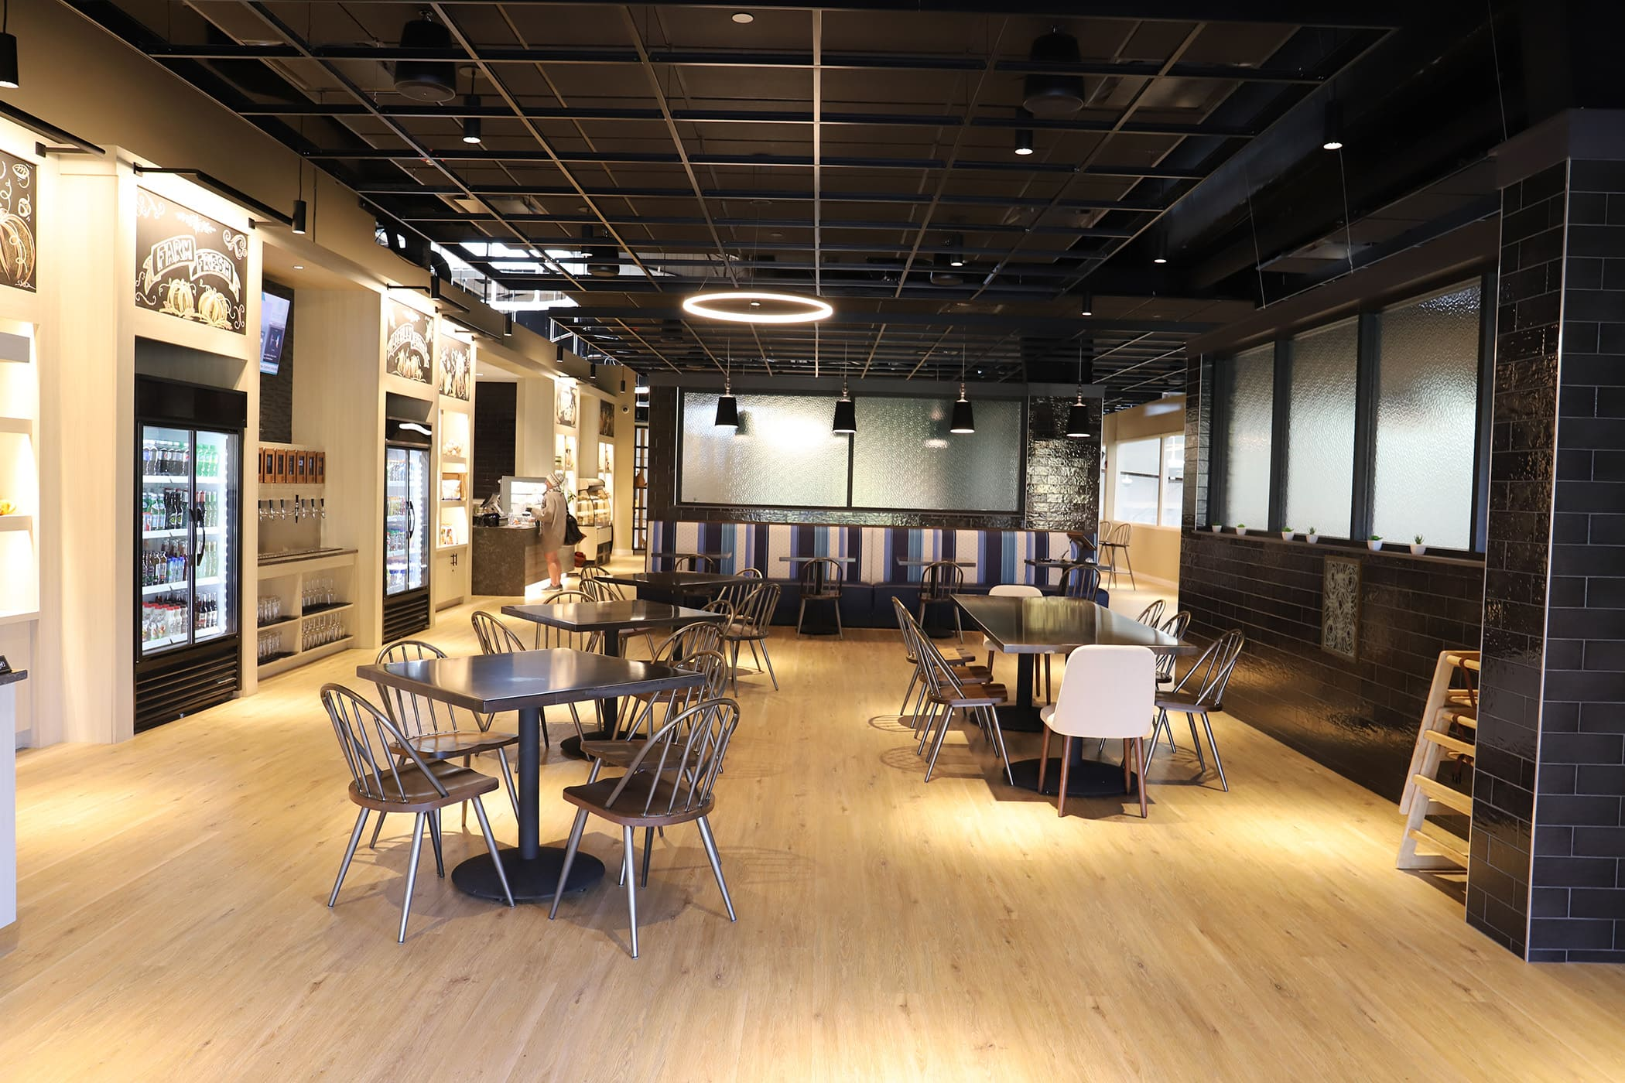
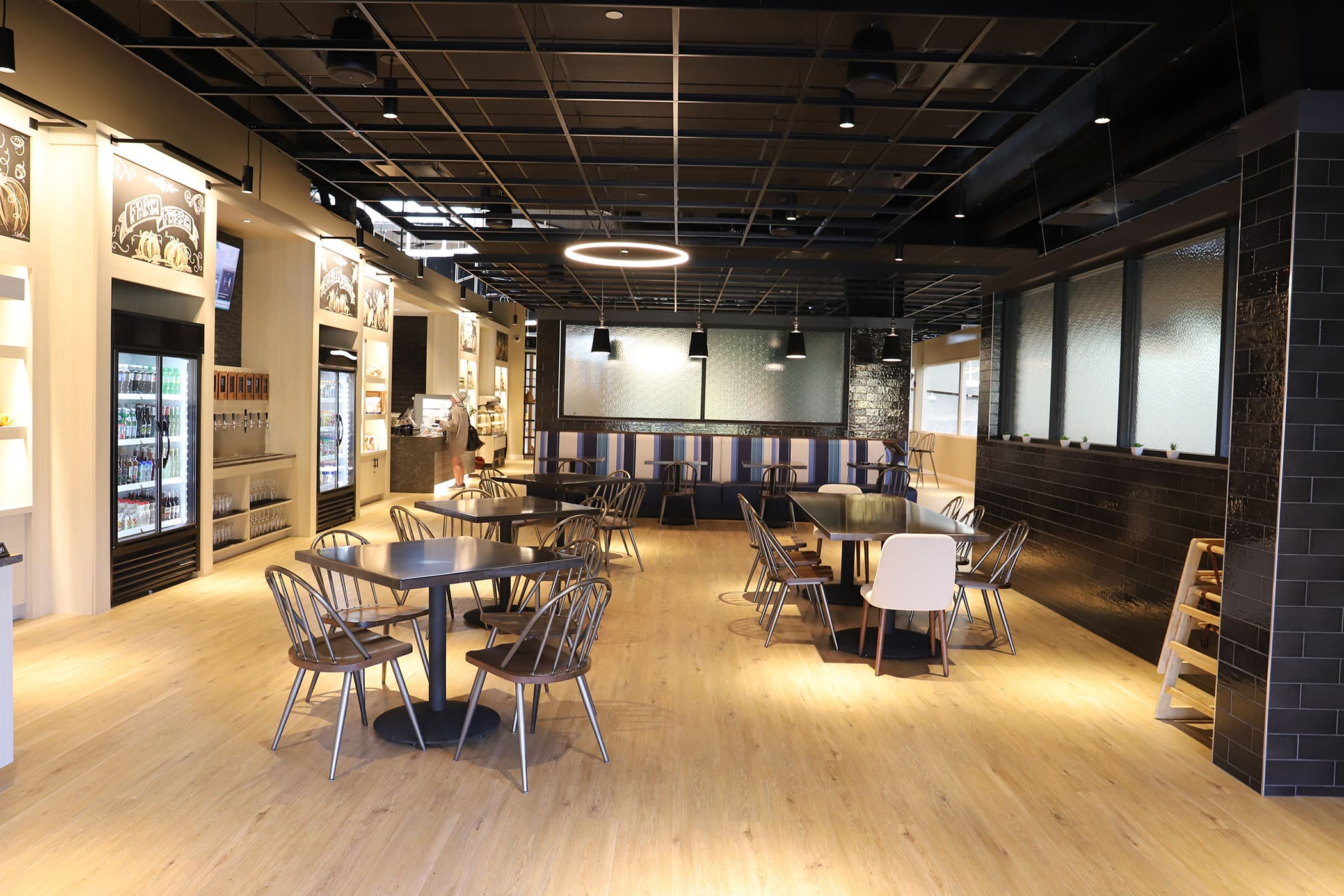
- wall art (1342, 606)
